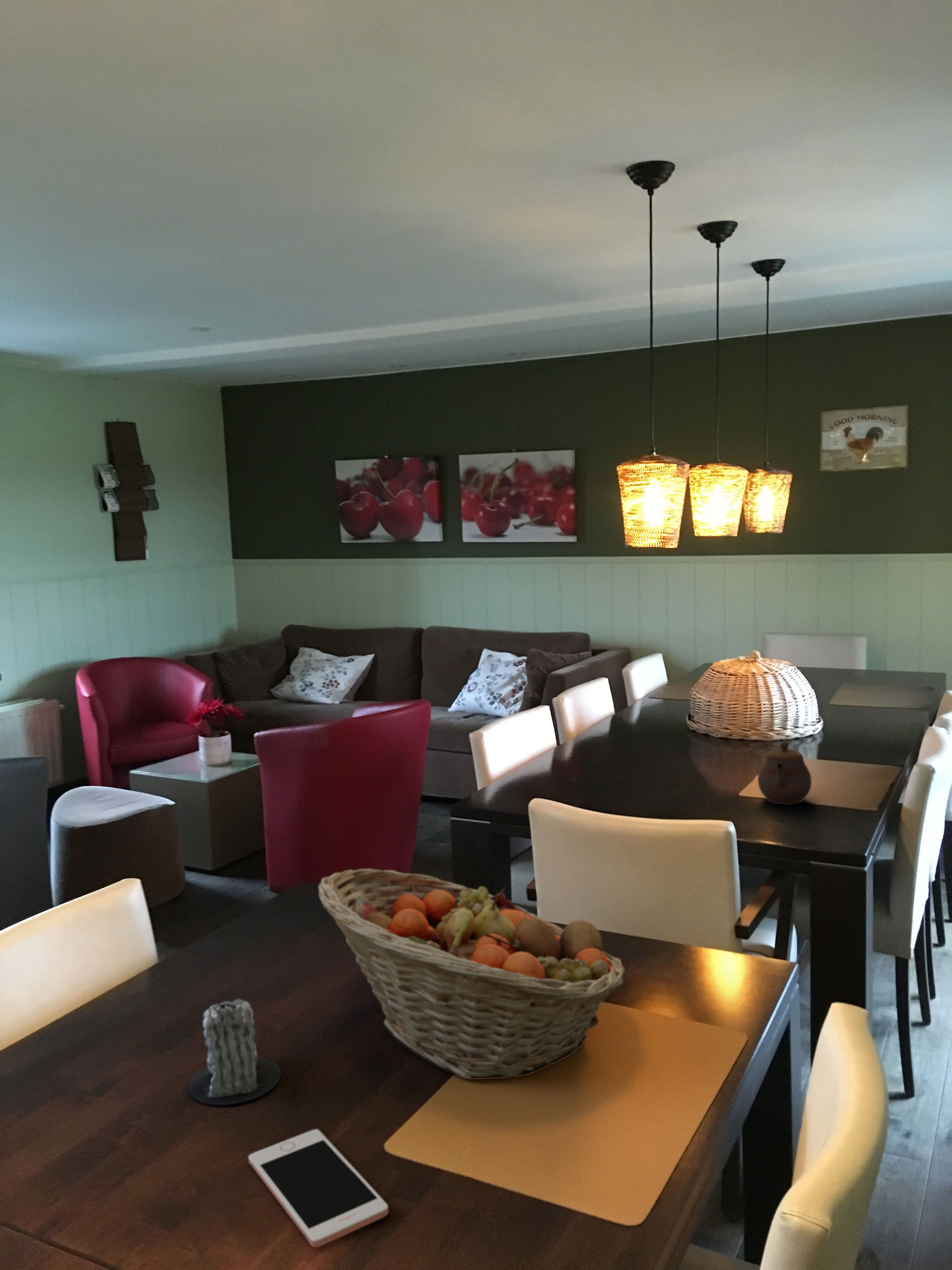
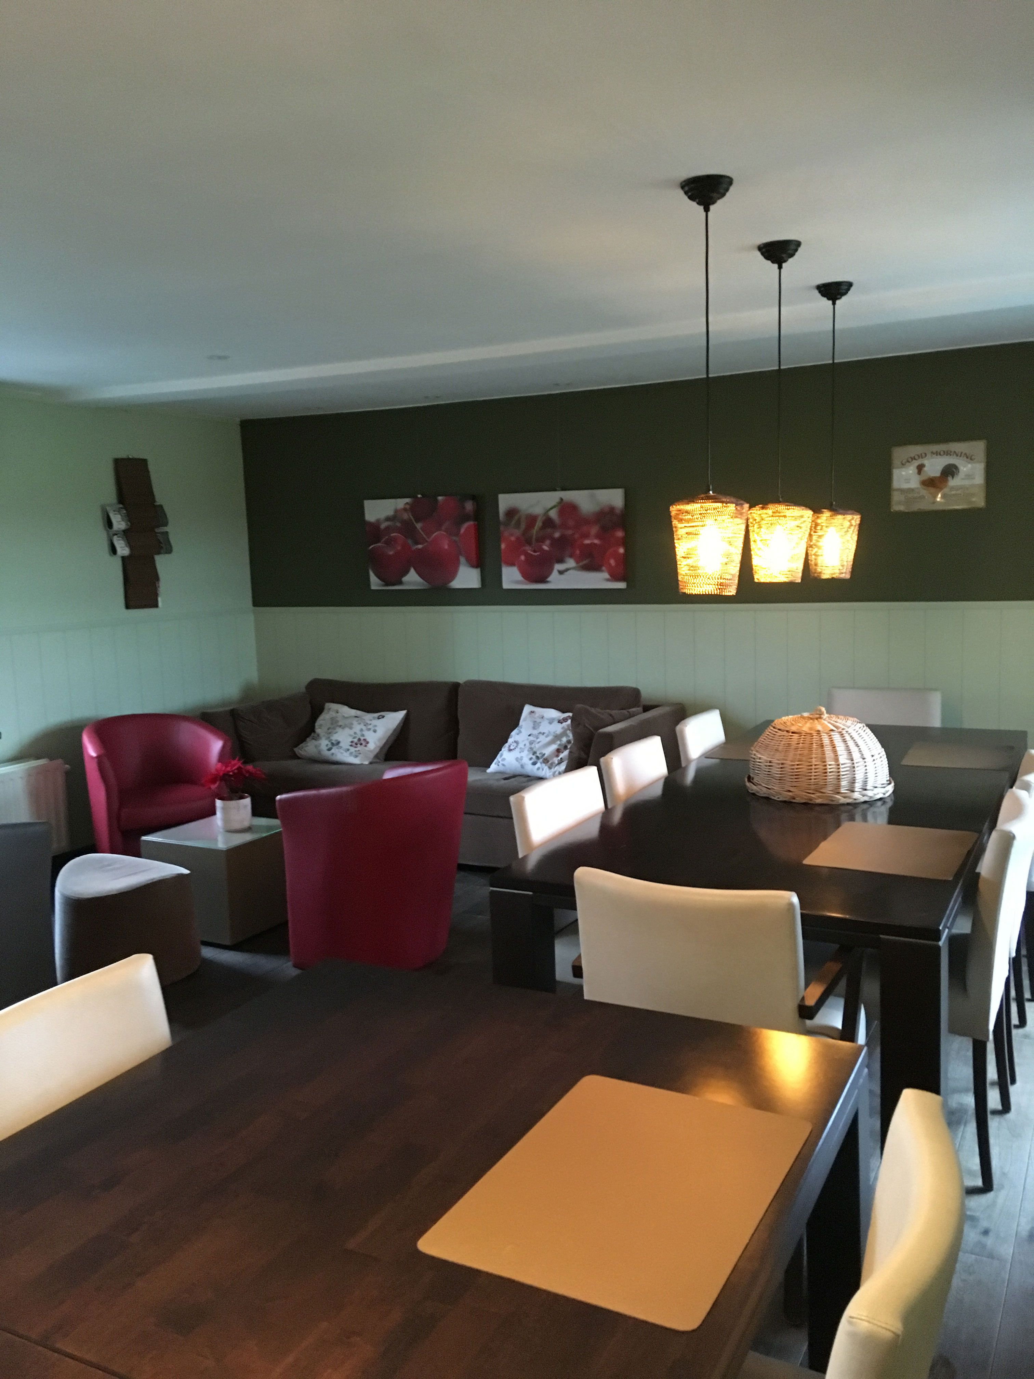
- cell phone (315, 1183)
- fruit basket (468, 951)
- teapot (785, 770)
- candle (232, 1038)
